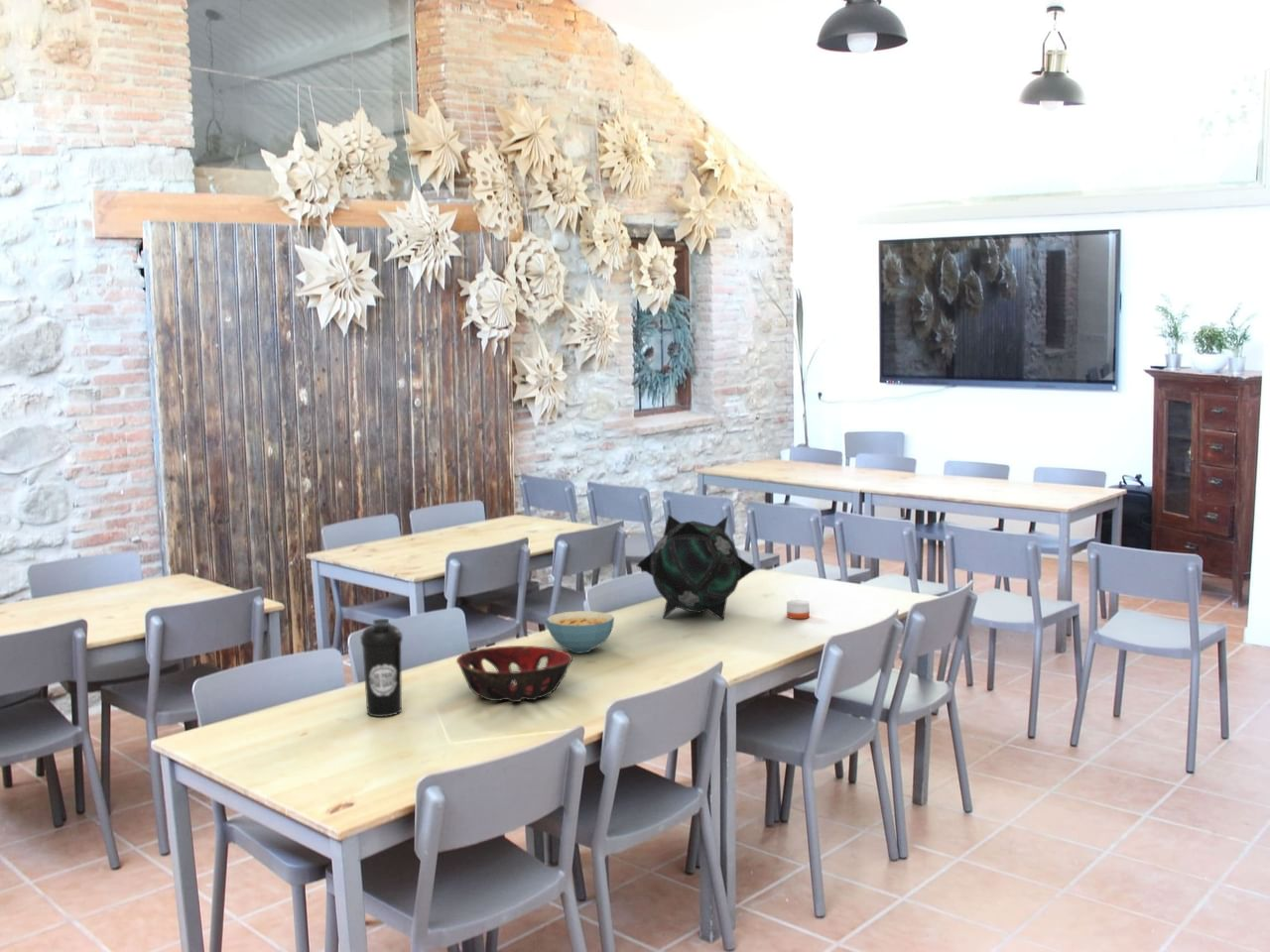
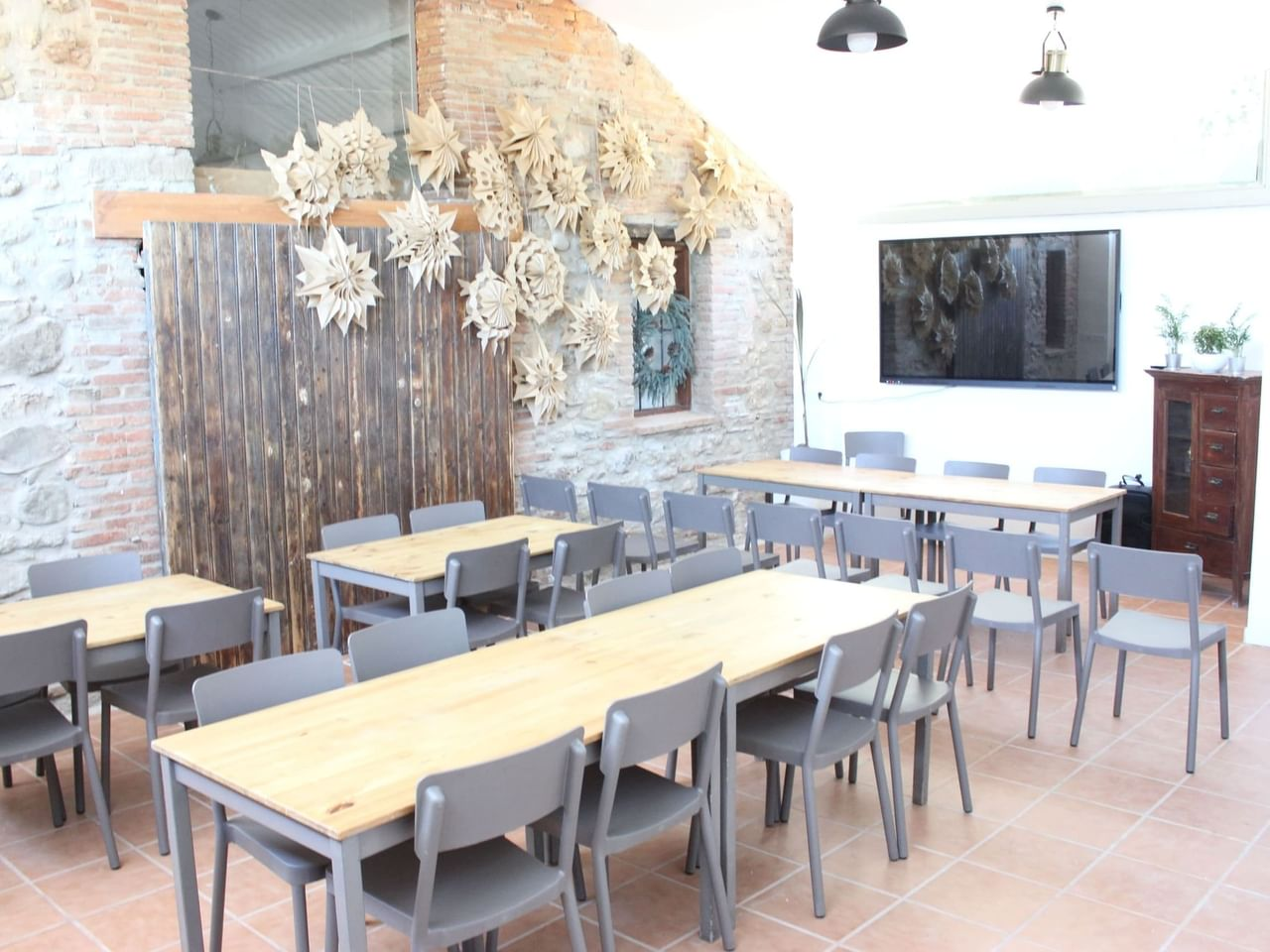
- water bottle (382, 666)
- cereal bowl (580, 634)
- decorative bowl (515, 675)
- candle (798, 601)
- decorative orb (695, 566)
